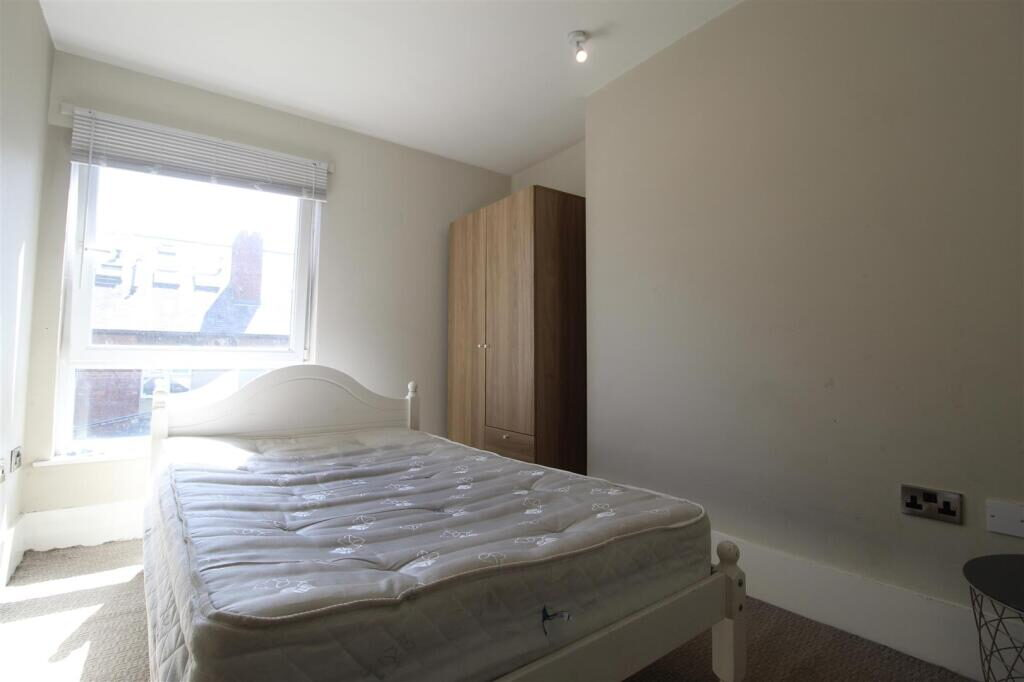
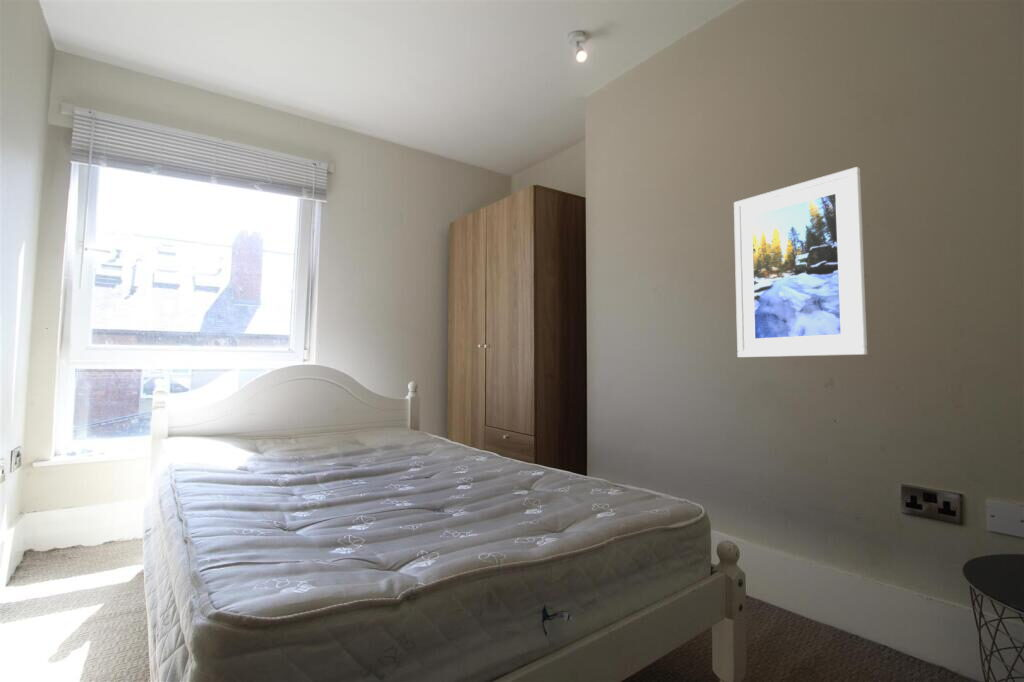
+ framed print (793, 270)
